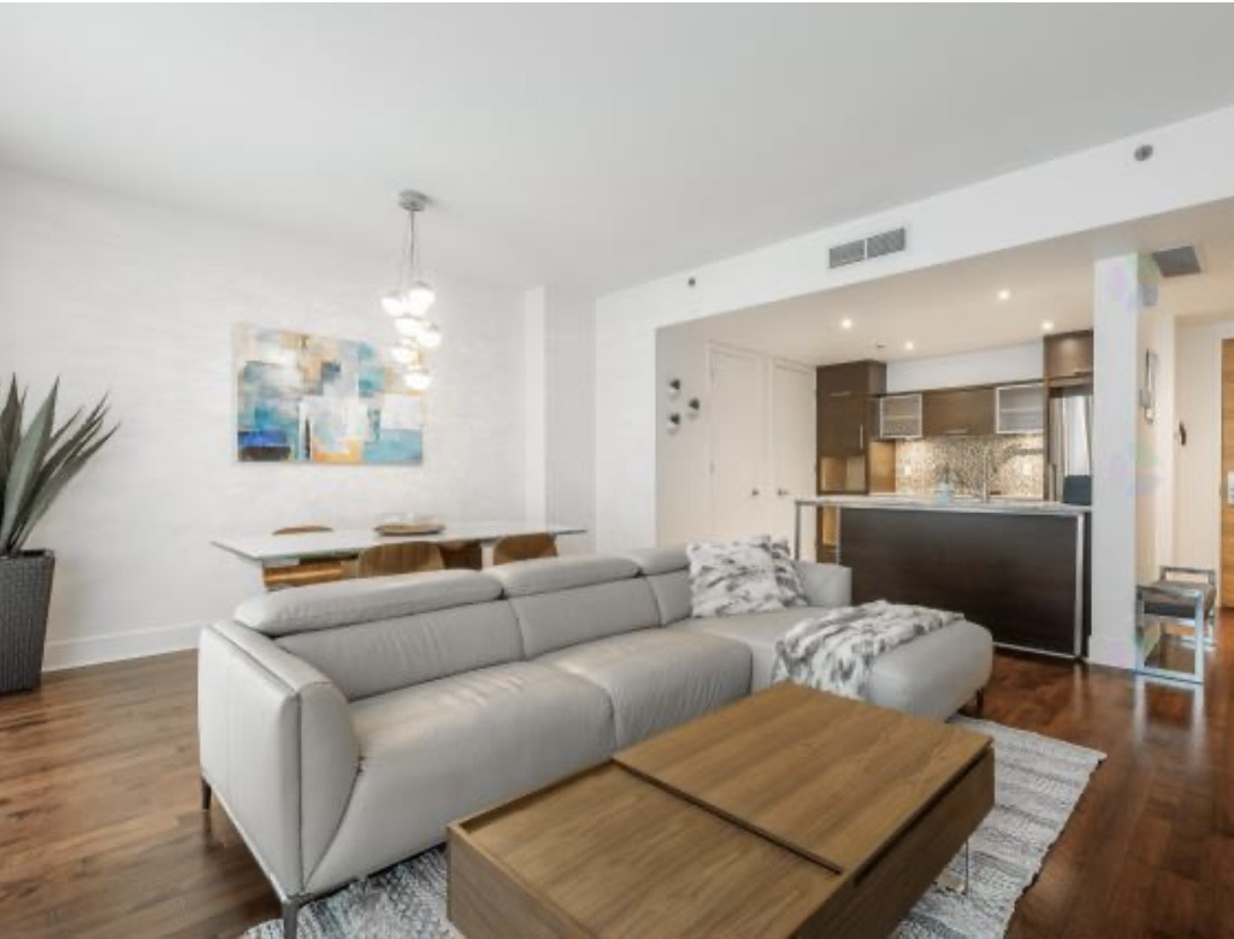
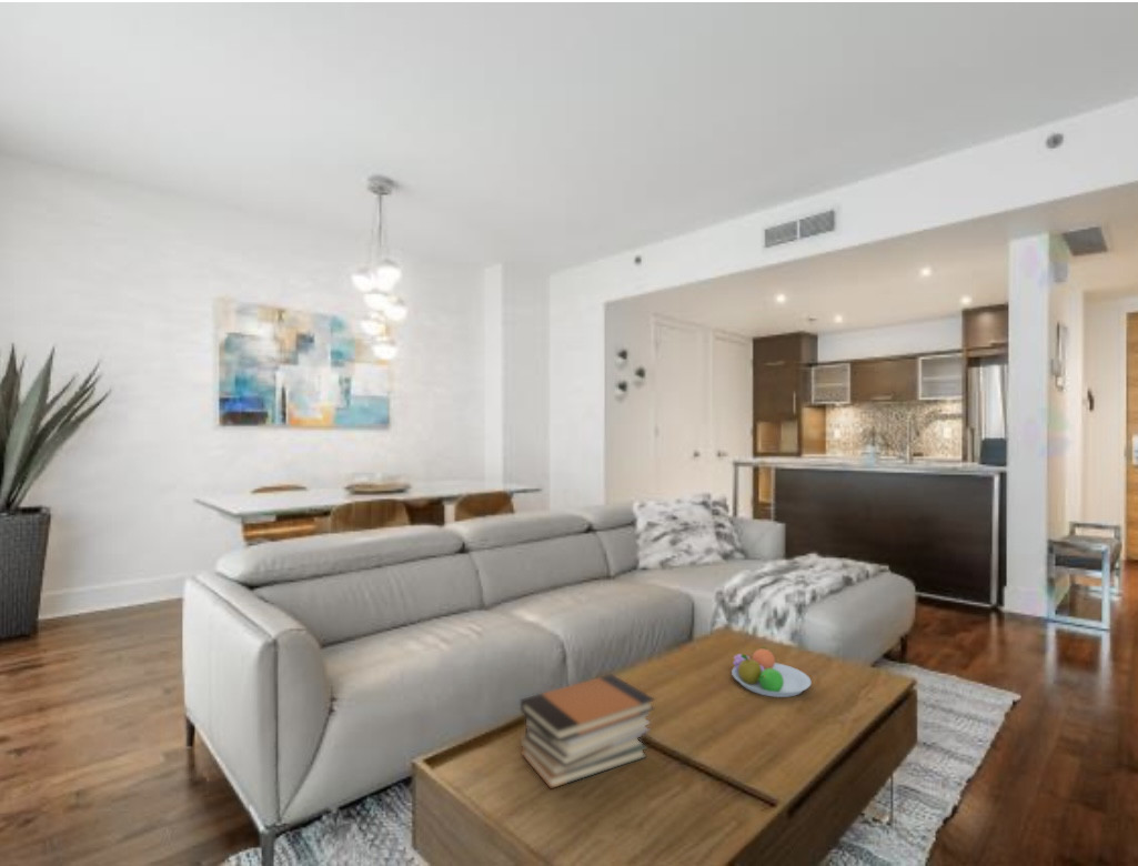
+ fruit bowl (768, 669)
+ book stack (586, 726)
